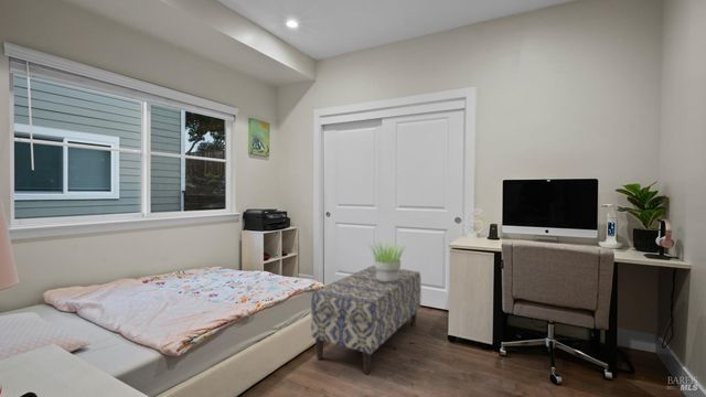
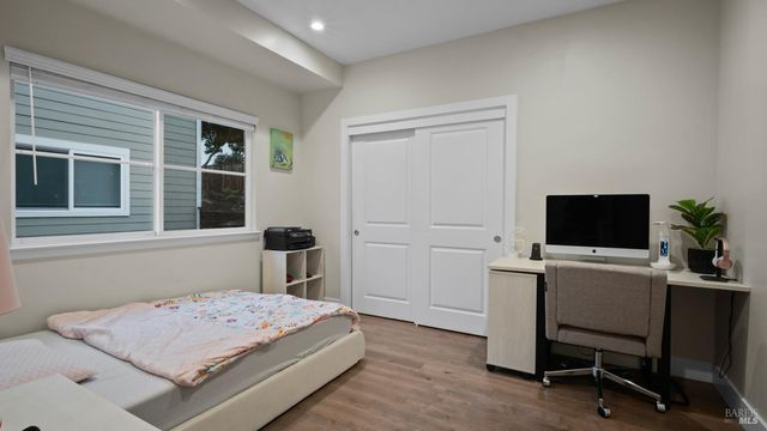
- bench (372, 310)
- potted plant (386, 260)
